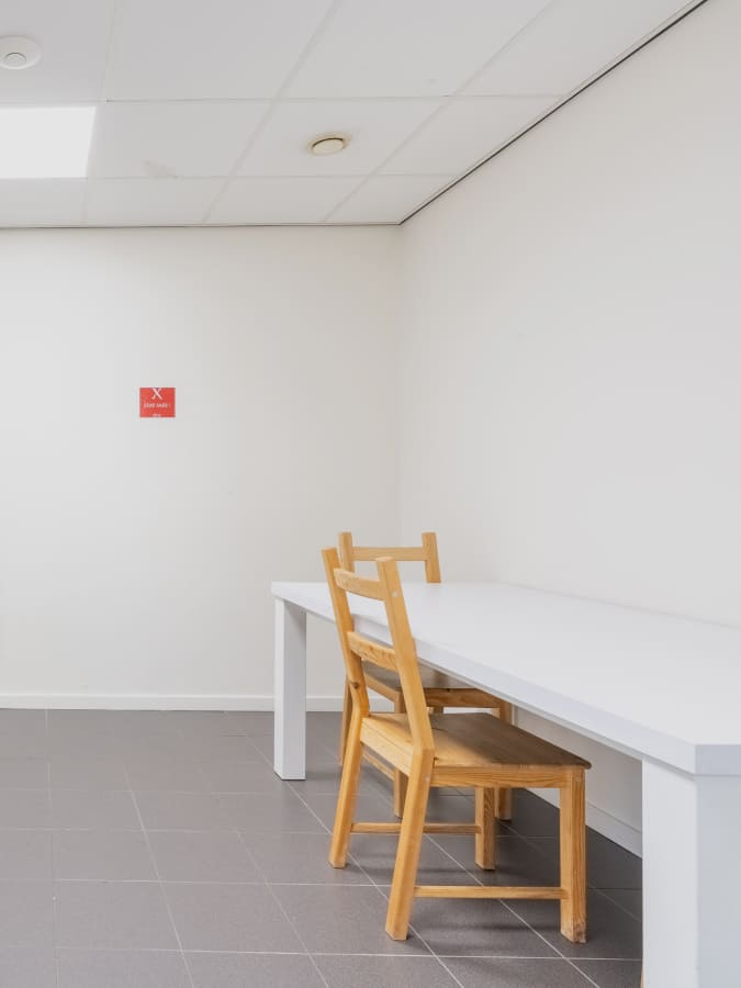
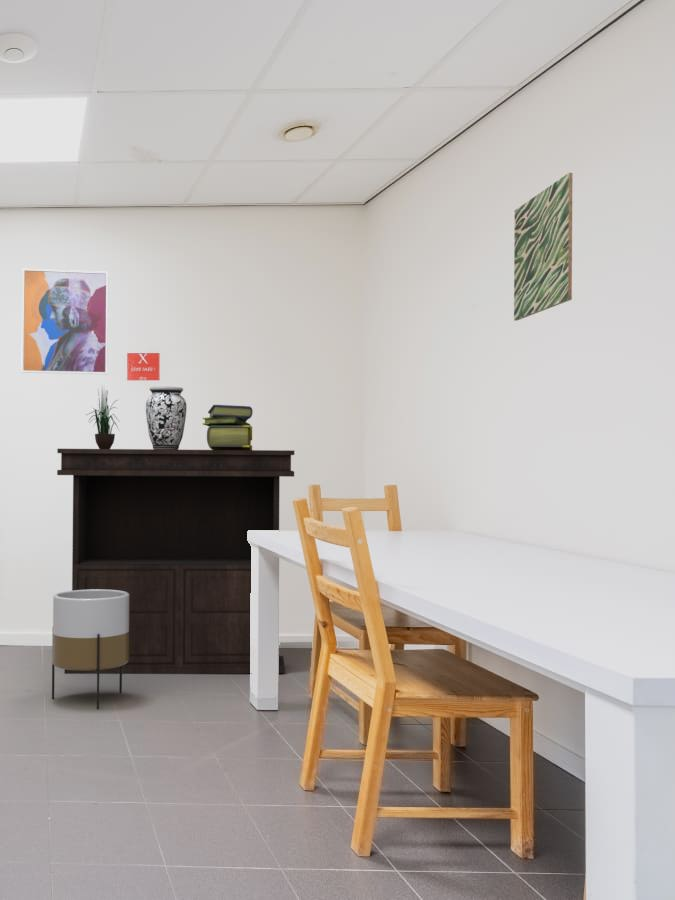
+ potted plant (103, 412)
+ stack of books (228, 427)
+ console table (178, 558)
+ wall art (65, 321)
+ vase (166, 418)
+ wall art (541, 251)
+ planter (91, 646)
